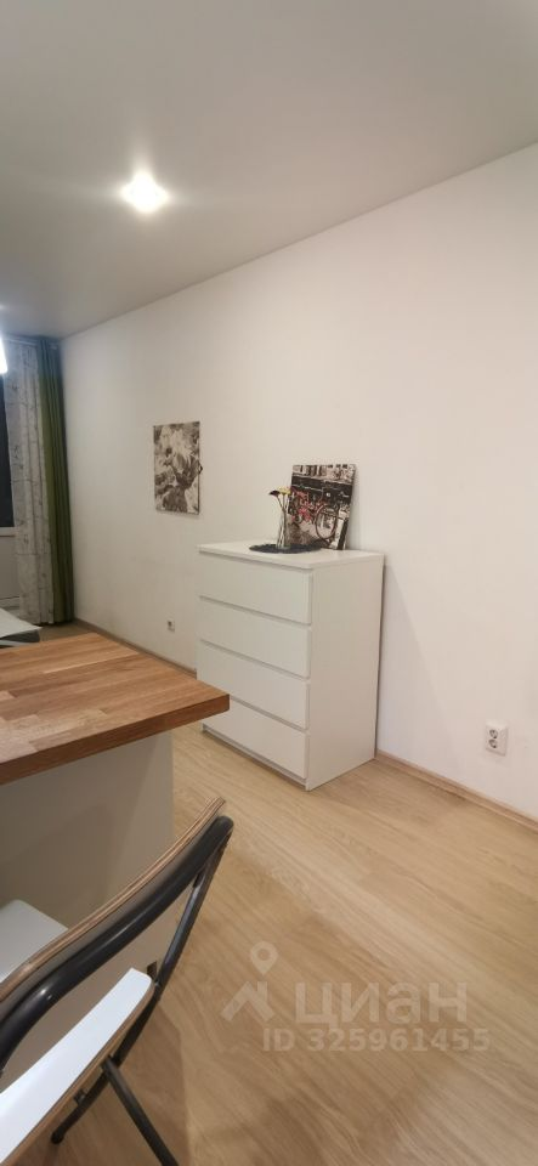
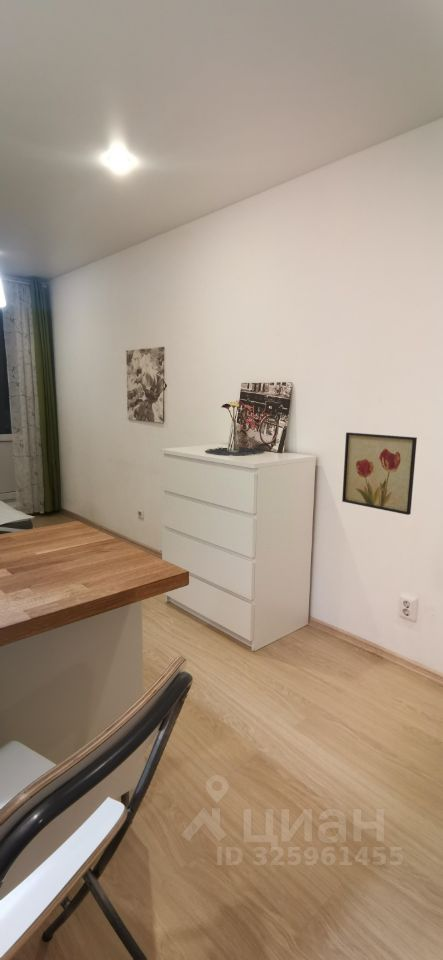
+ wall art (377, 471)
